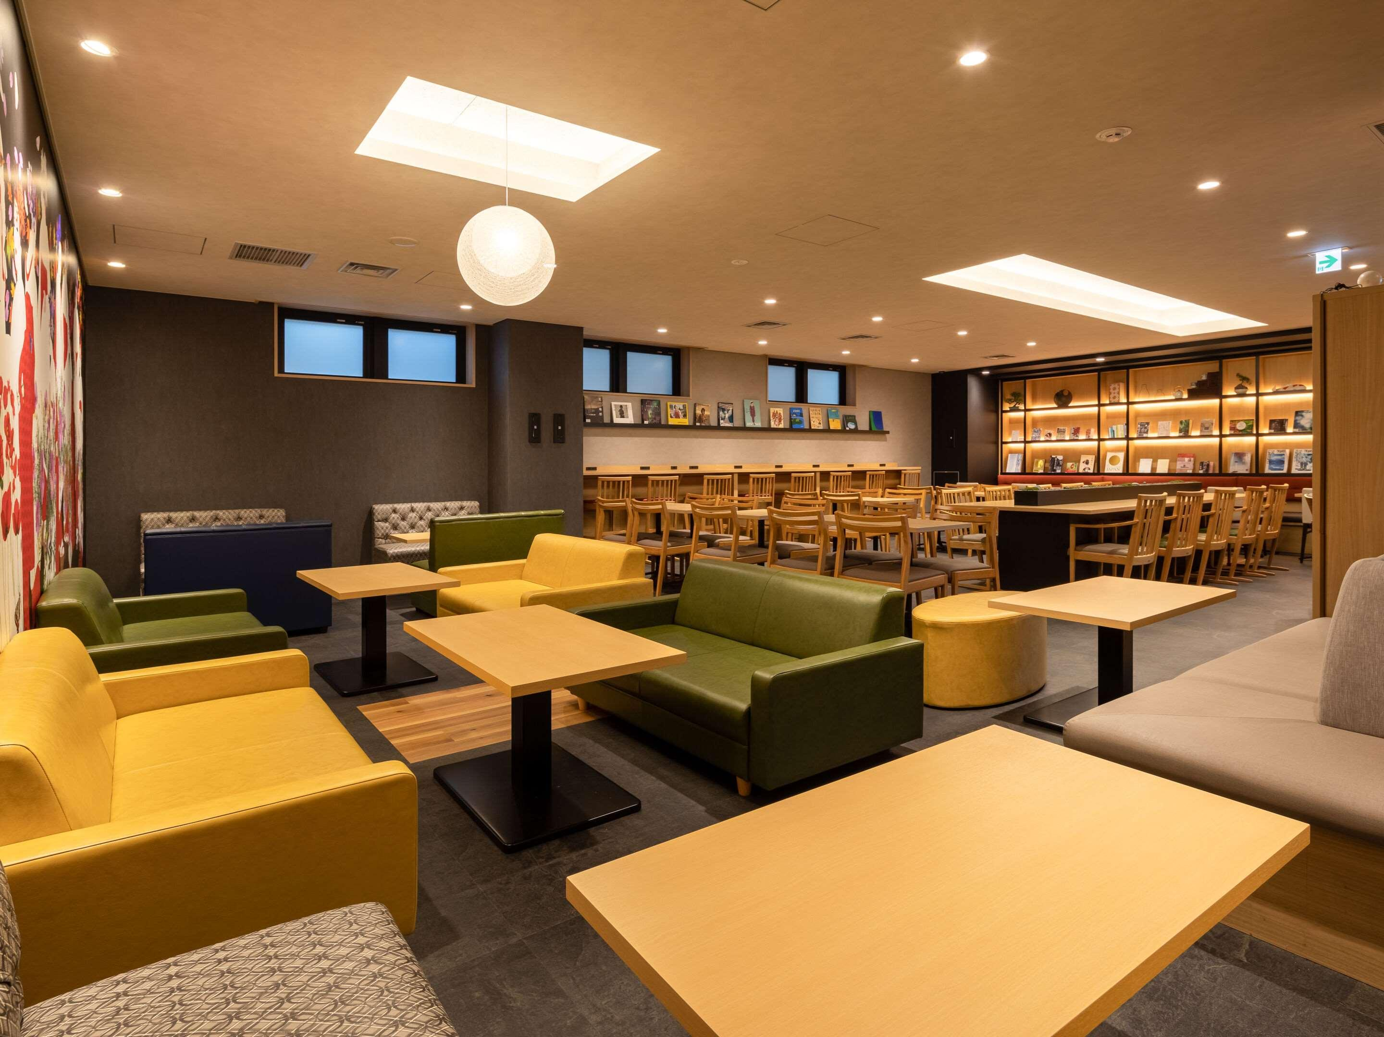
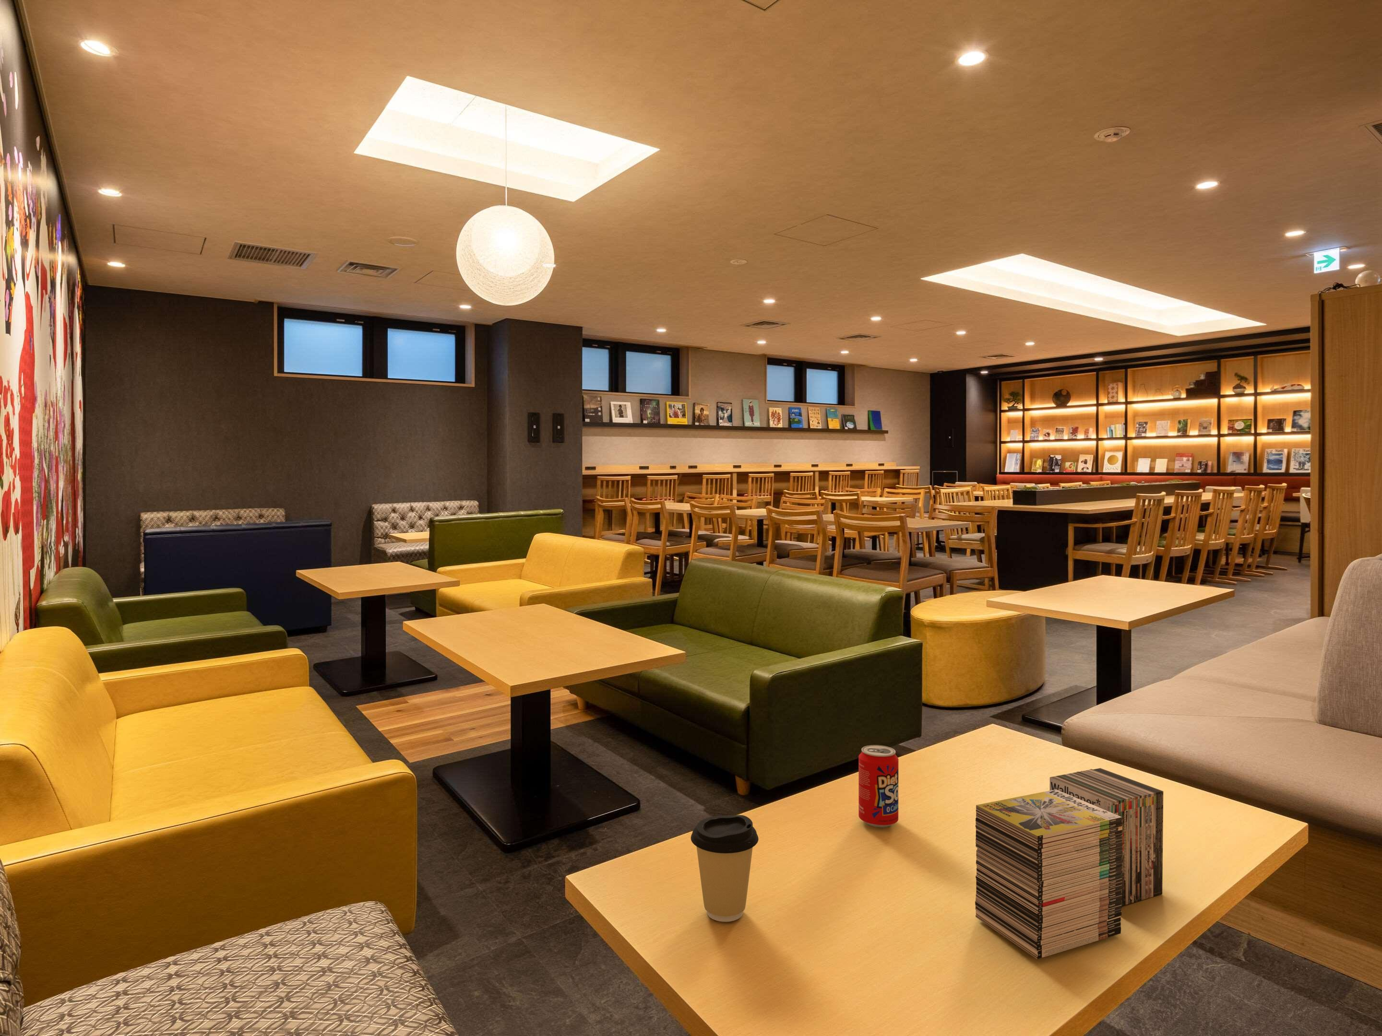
+ coffee cup (725, 867)
+ magazine (1071, 850)
+ beverage can (878, 786)
